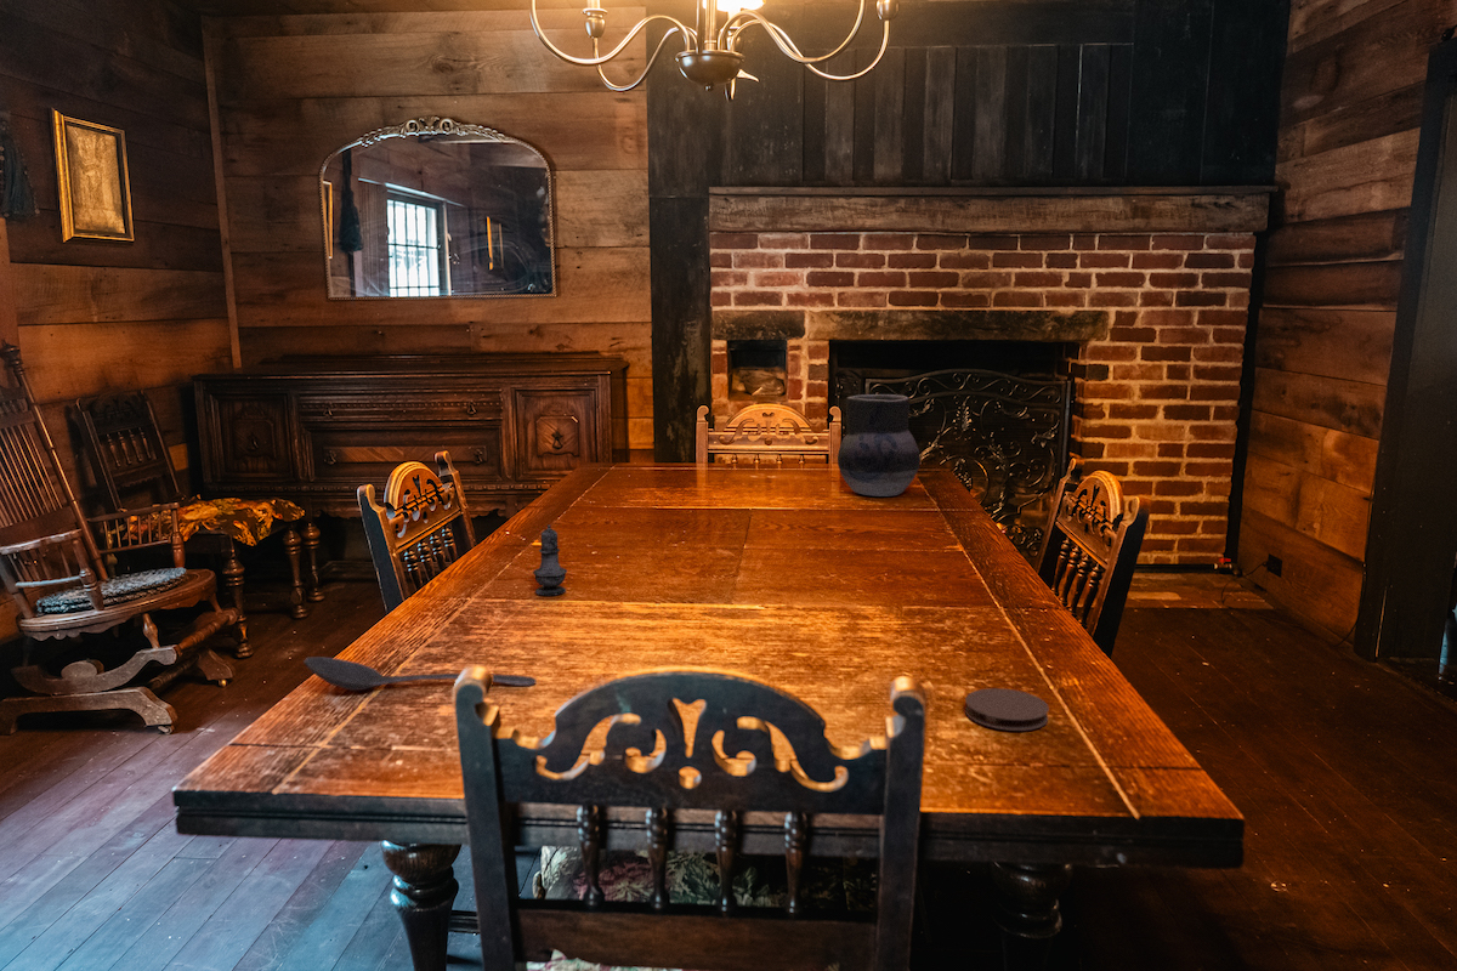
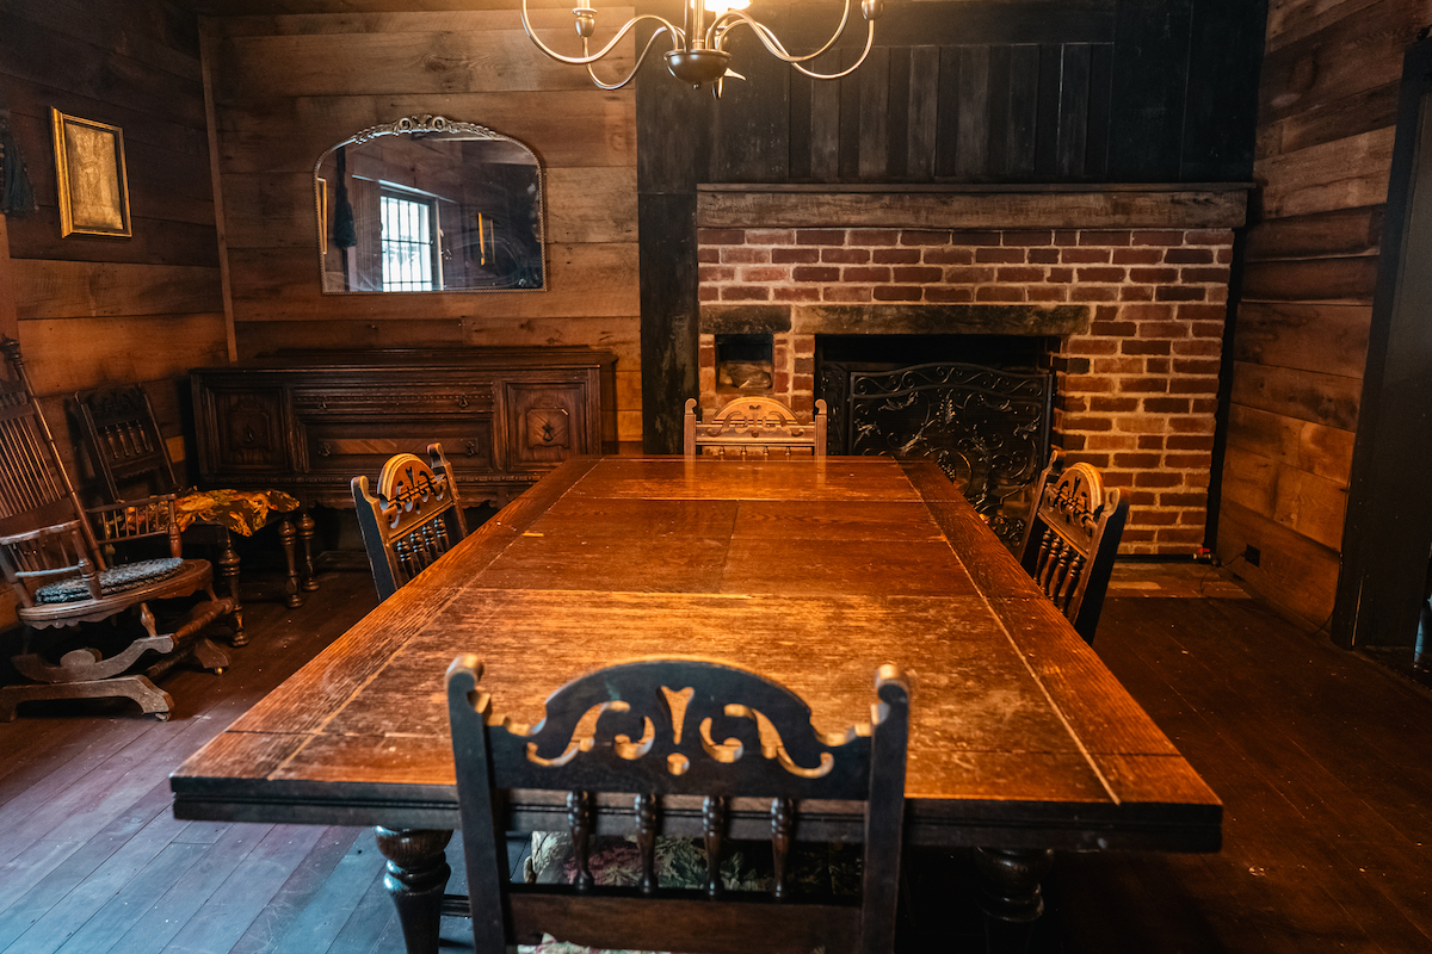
- ceramic jug (880, 443)
- coaster (1005, 708)
- salt shaker (549, 557)
- stirrer (421, 675)
